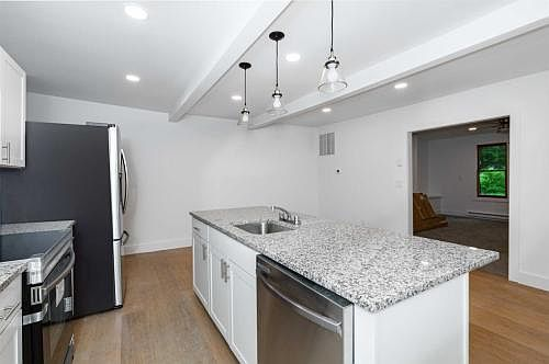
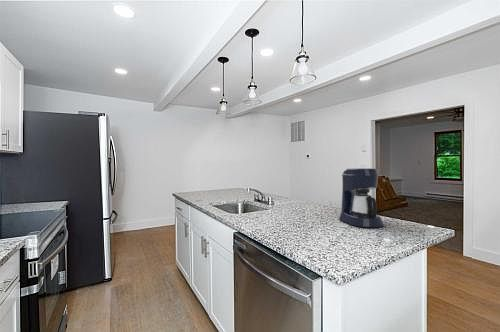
+ coffee maker (361, 195)
